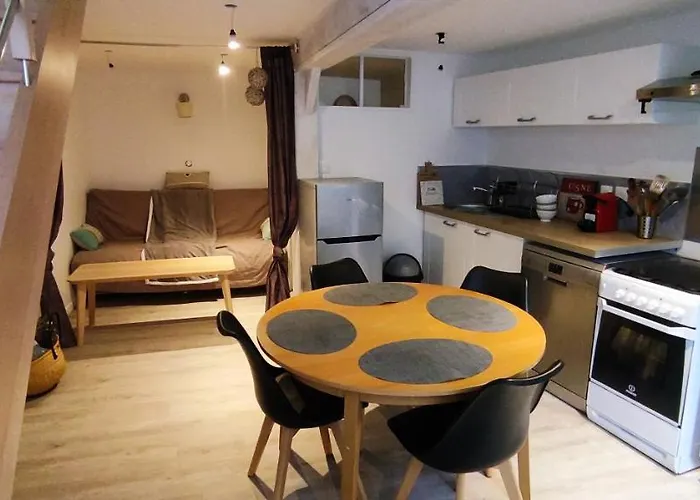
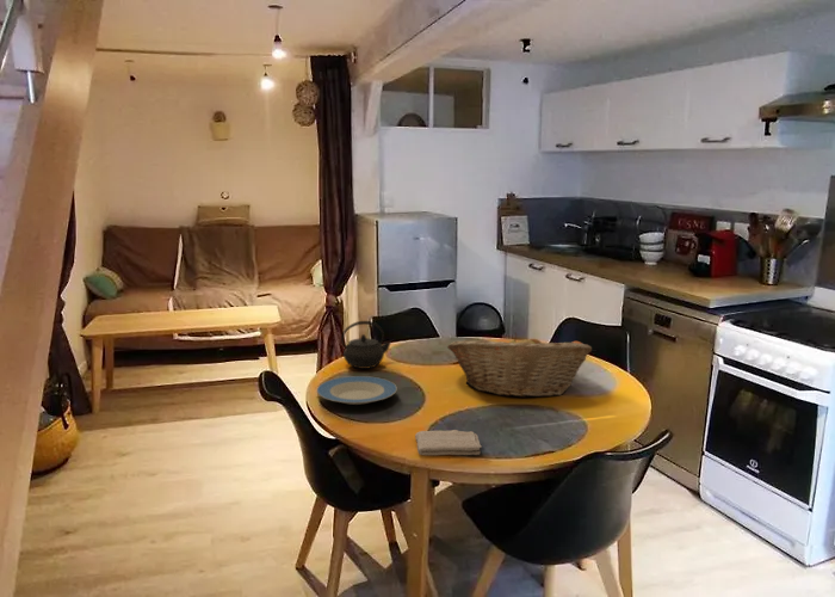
+ kettle (366, 343)
+ fruit basket (518, 358)
+ washcloth (447, 442)
+ plate (357, 393)
